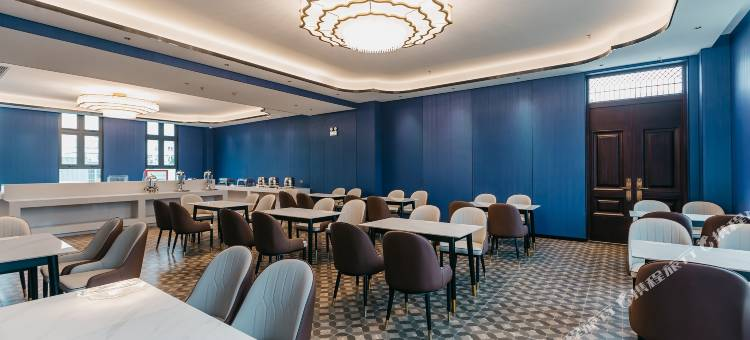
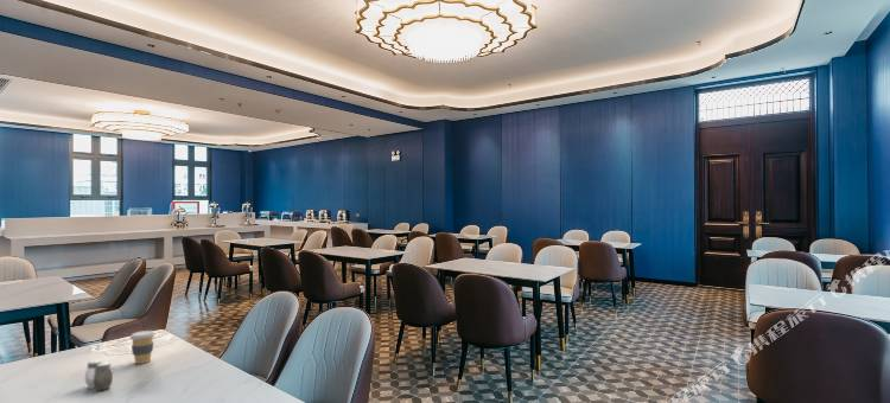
+ coffee cup (142, 346)
+ salt and pepper shaker (98, 375)
